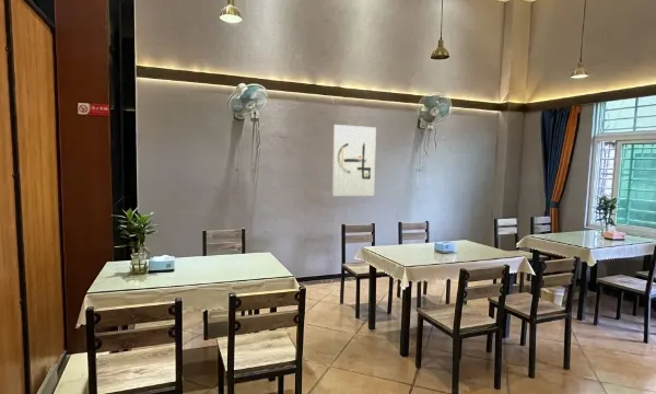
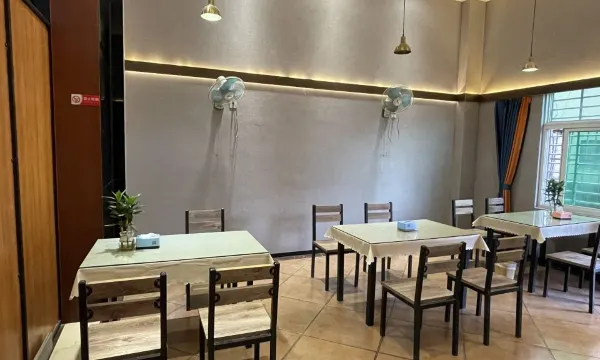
- wall art (354, 161)
